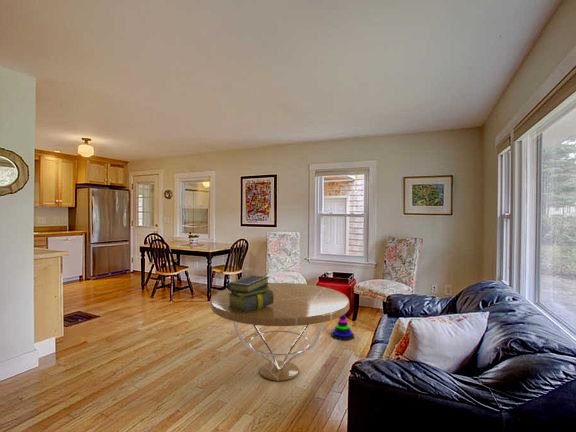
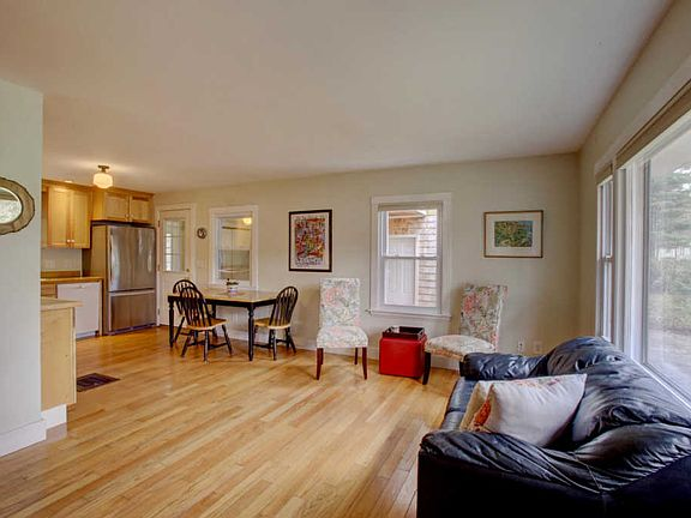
- stacking toy (342, 319)
- stack of books (250, 292)
- coffee table (279, 331)
